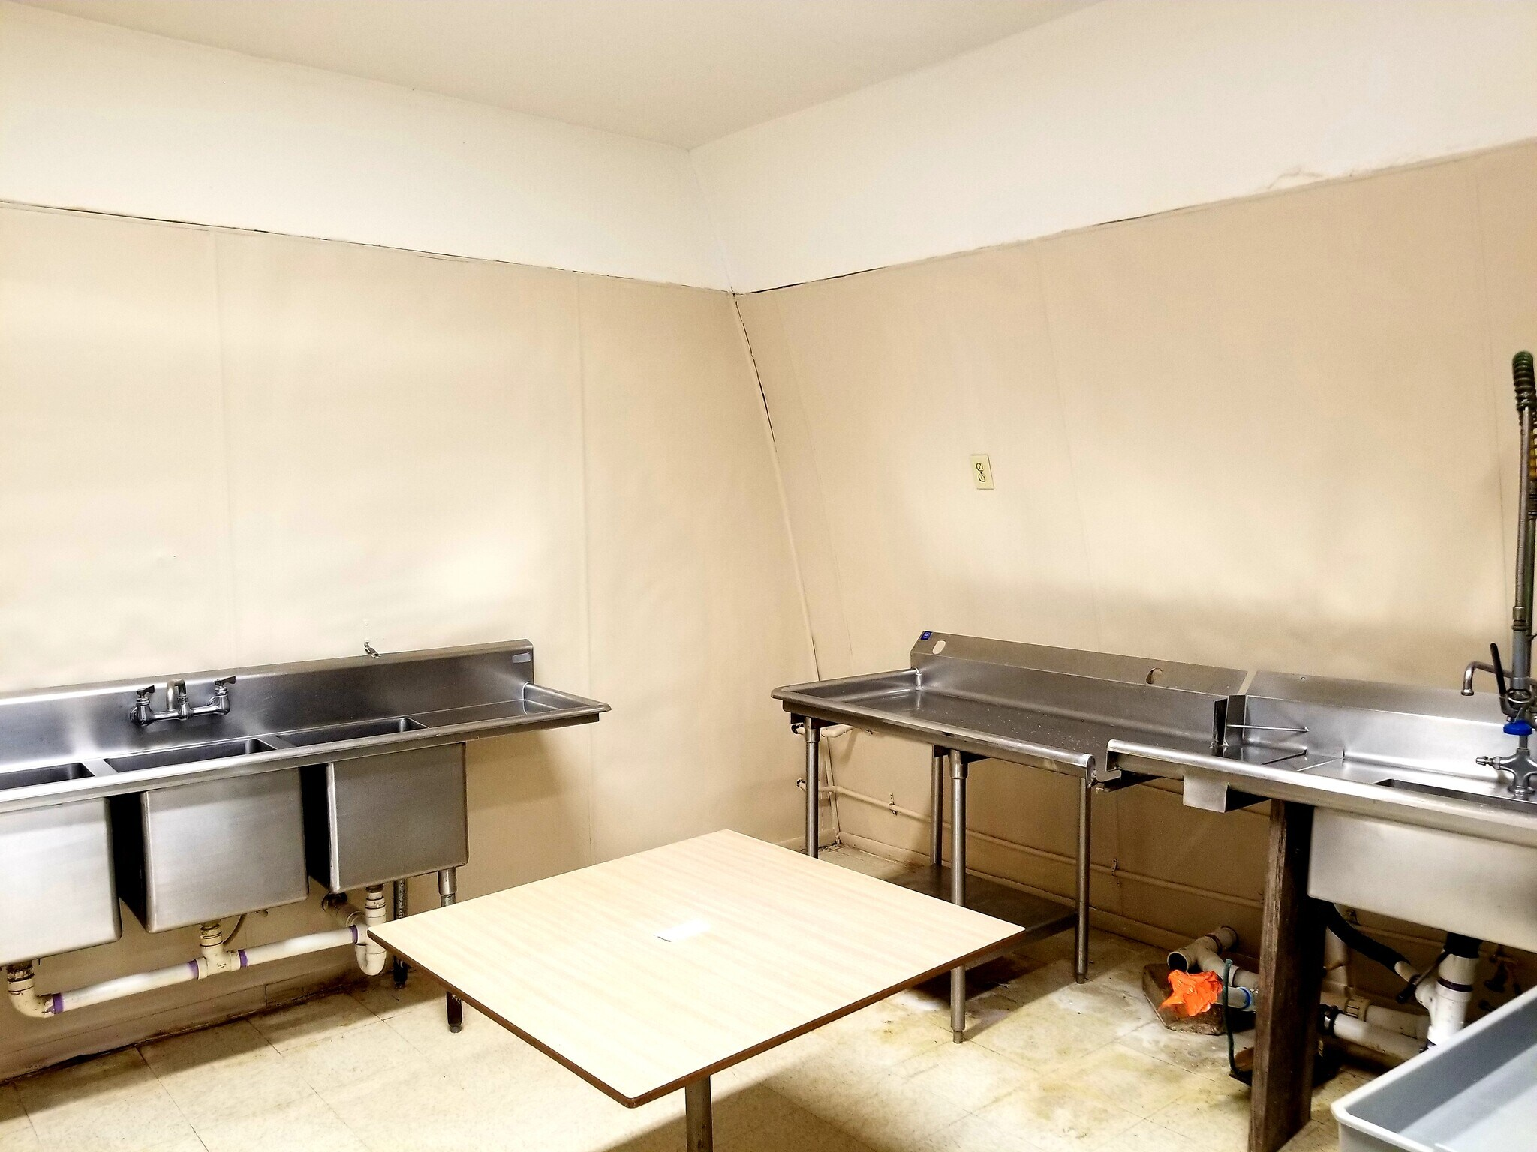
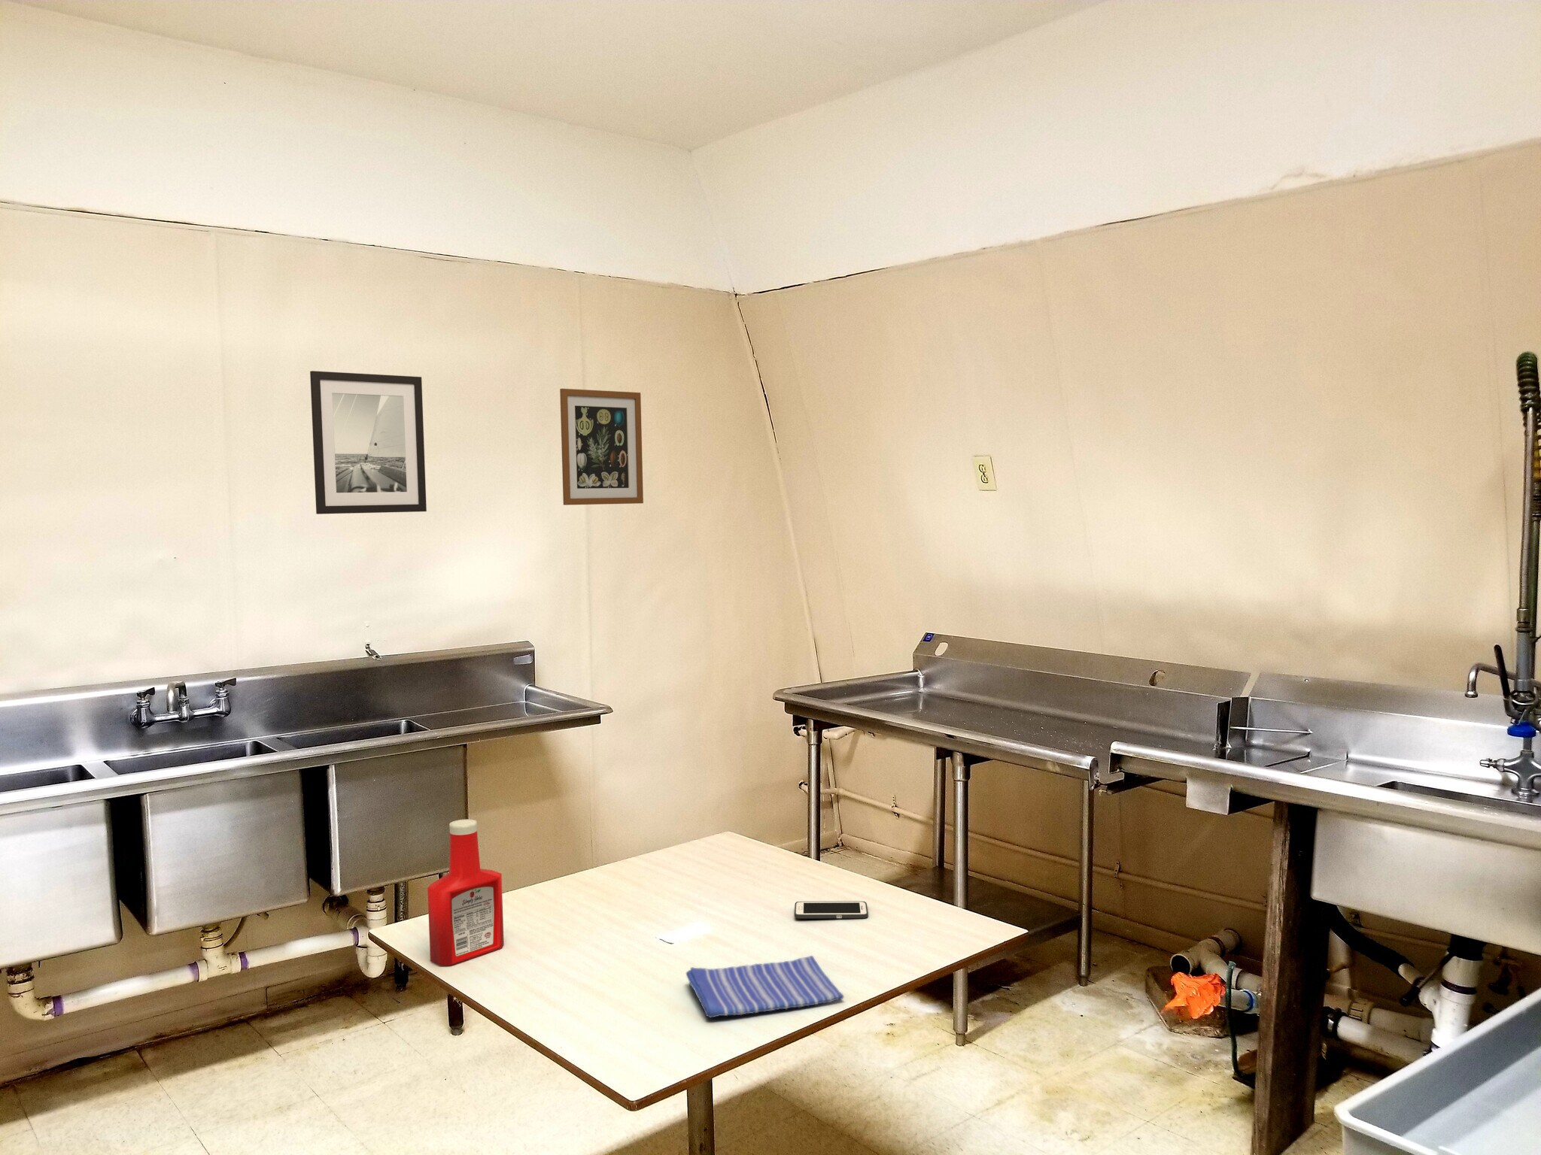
+ cell phone (831, 910)
+ wall art (369, 444)
+ dish towel (762, 984)
+ soap bottle (465, 887)
+ wall art (603, 448)
